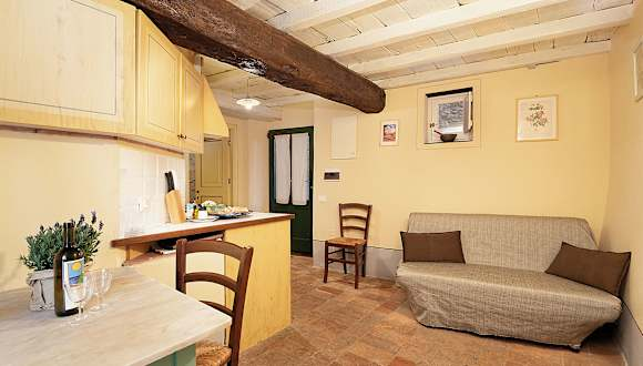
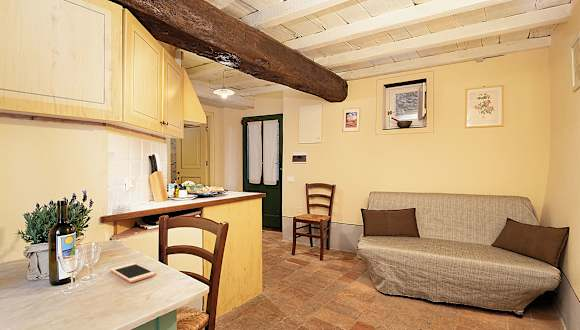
+ cell phone (132, 271)
